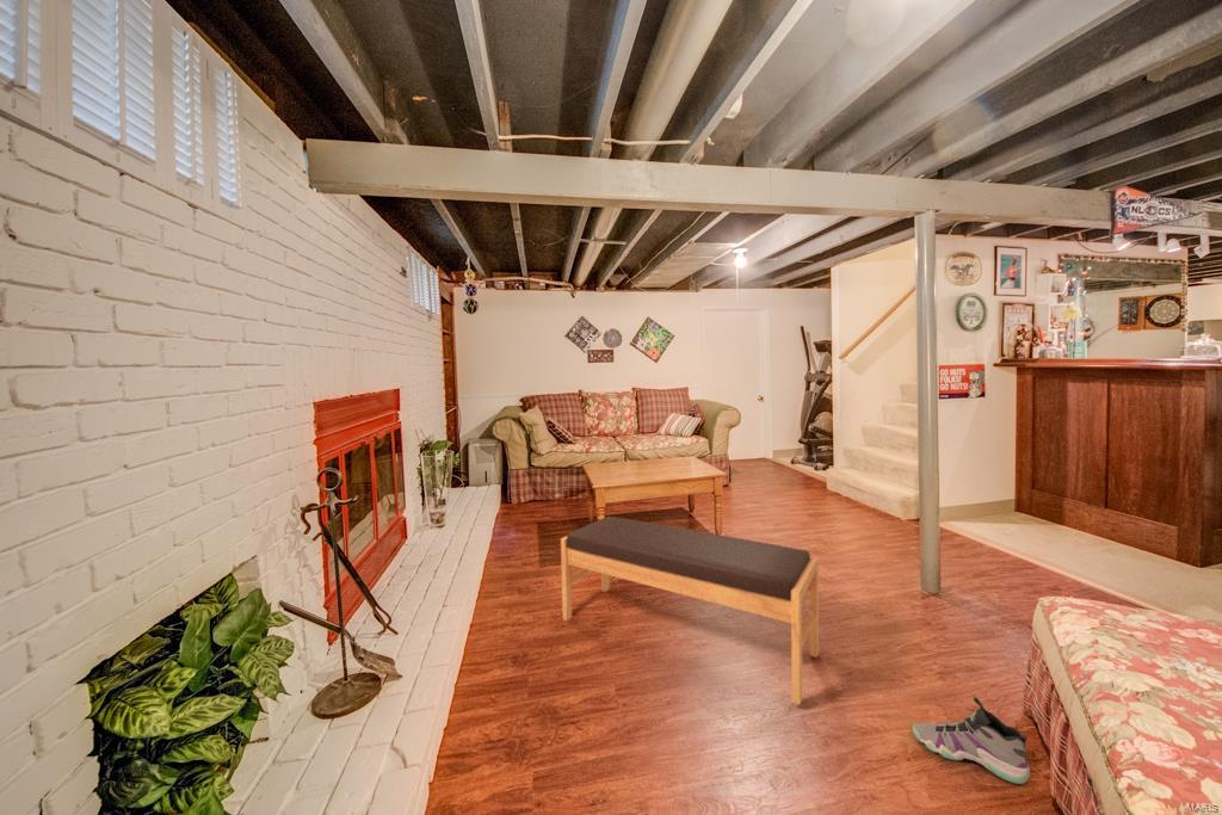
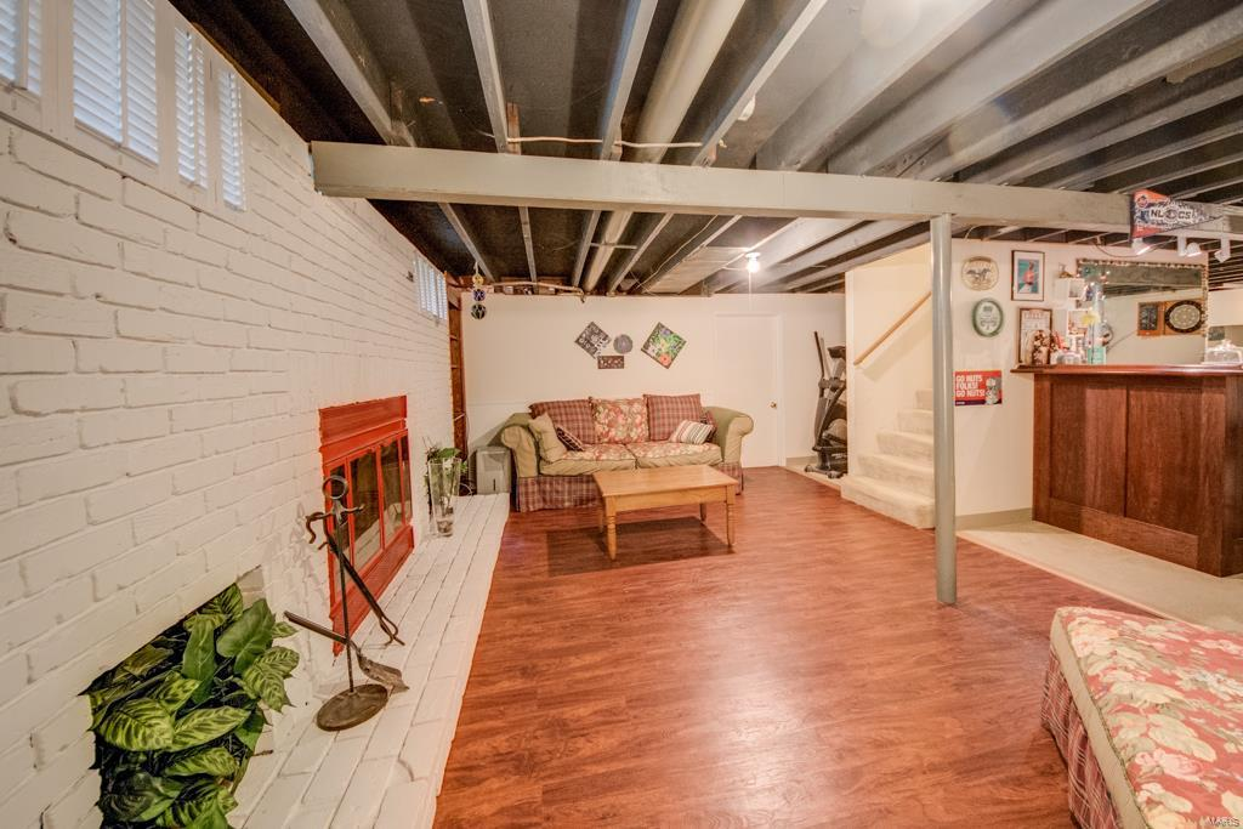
- bench (679, 587)
- sneaker (967, 726)
